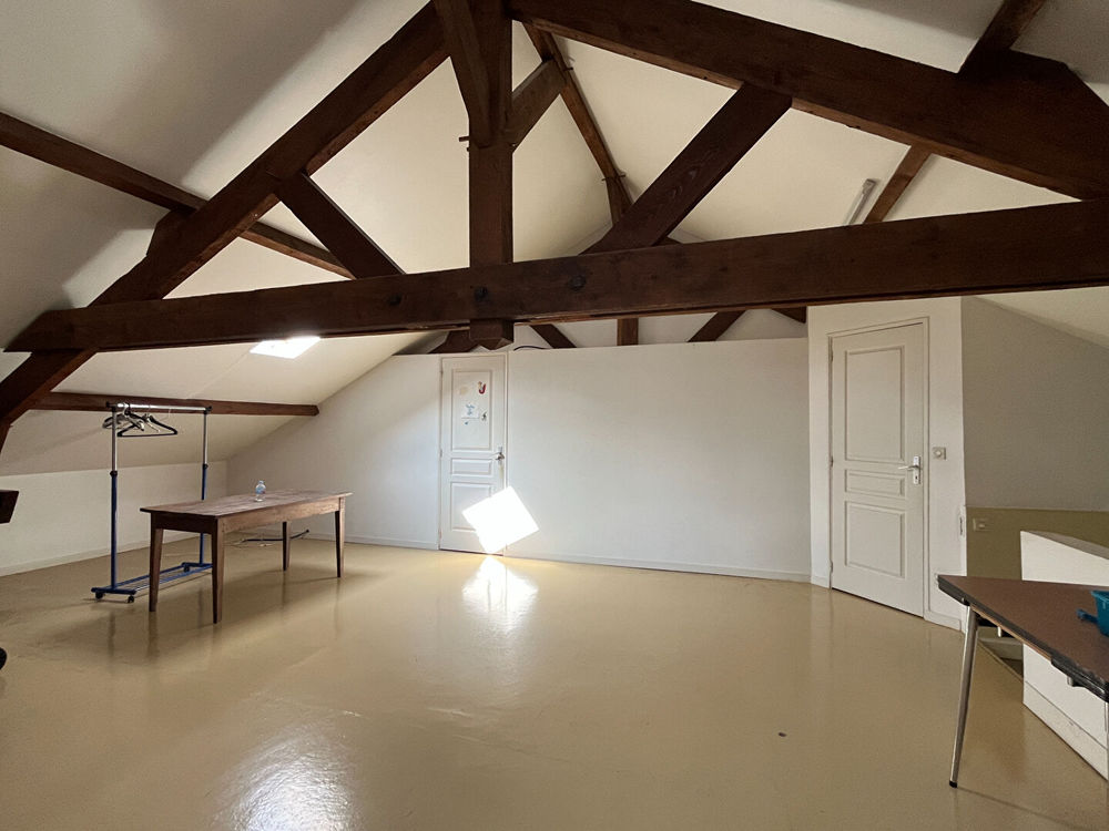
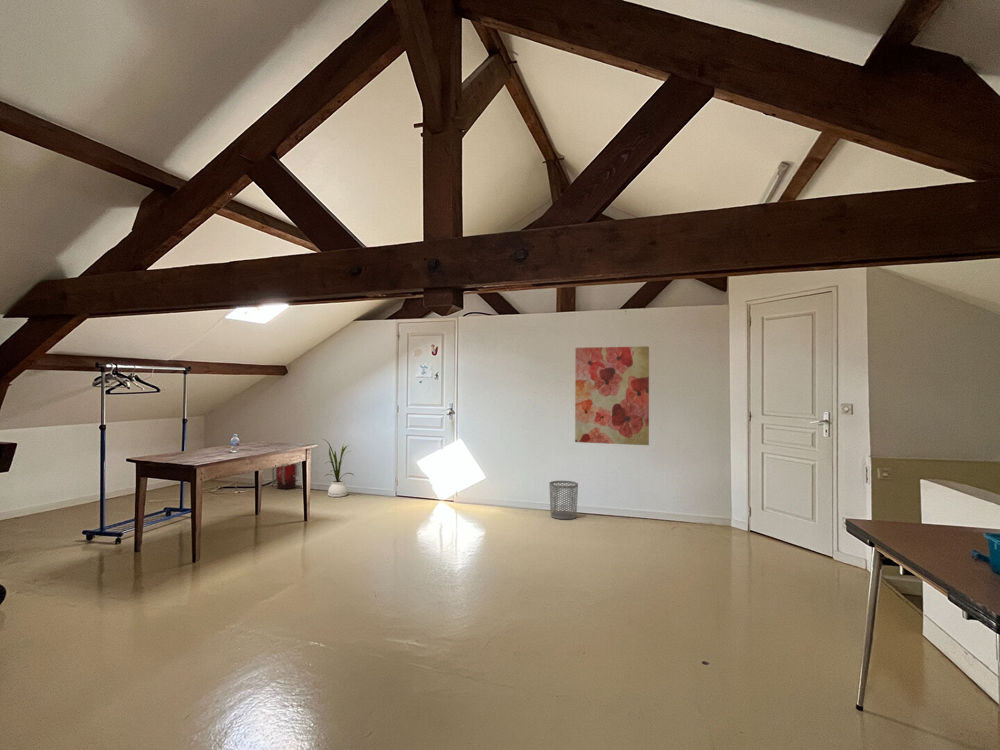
+ fire extinguisher (286, 472)
+ waste bin (563, 499)
+ wall art (611, 395)
+ house plant (336, 466)
